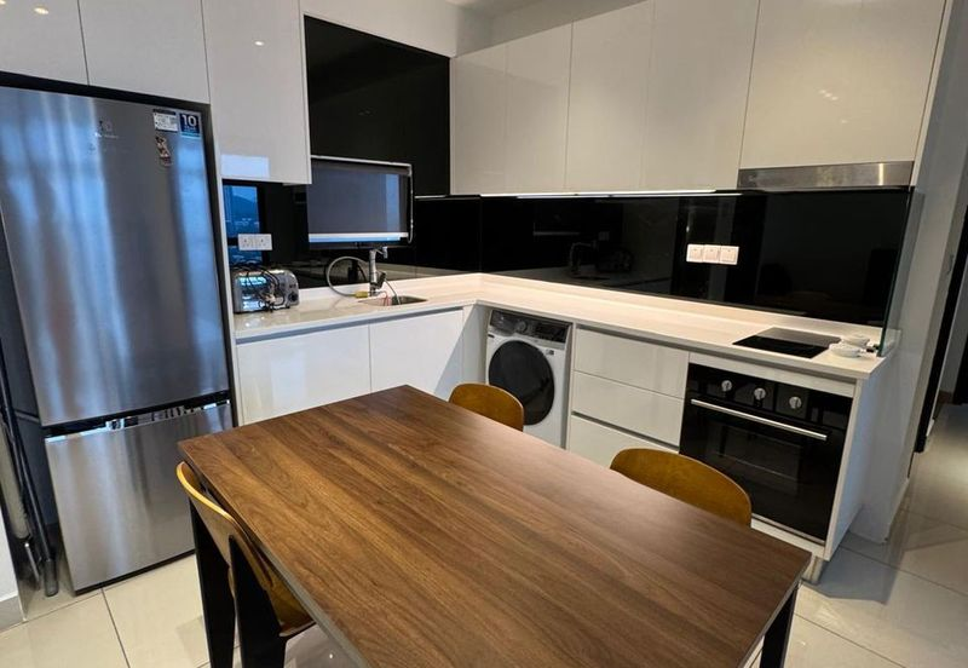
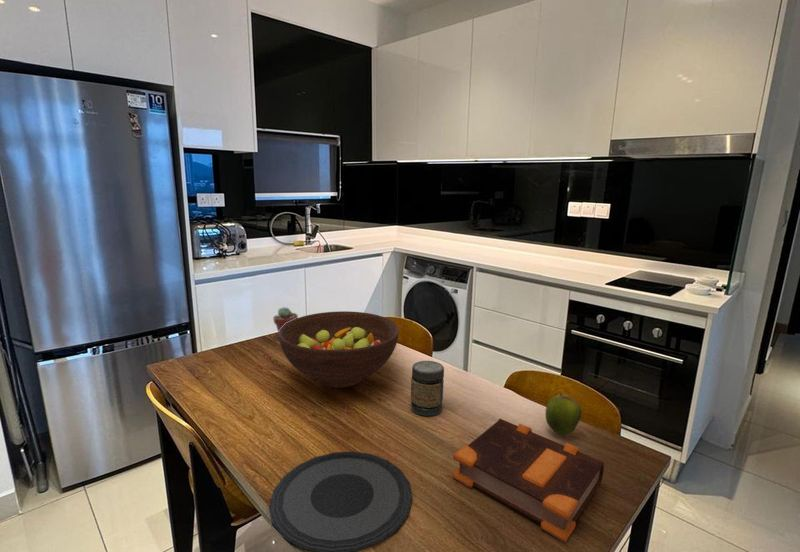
+ fruit (562, 414)
+ bible (522, 464)
+ fruit bowl (340, 353)
+ potted succulent (285, 322)
+ plate (342, 494)
+ jar (427, 387)
